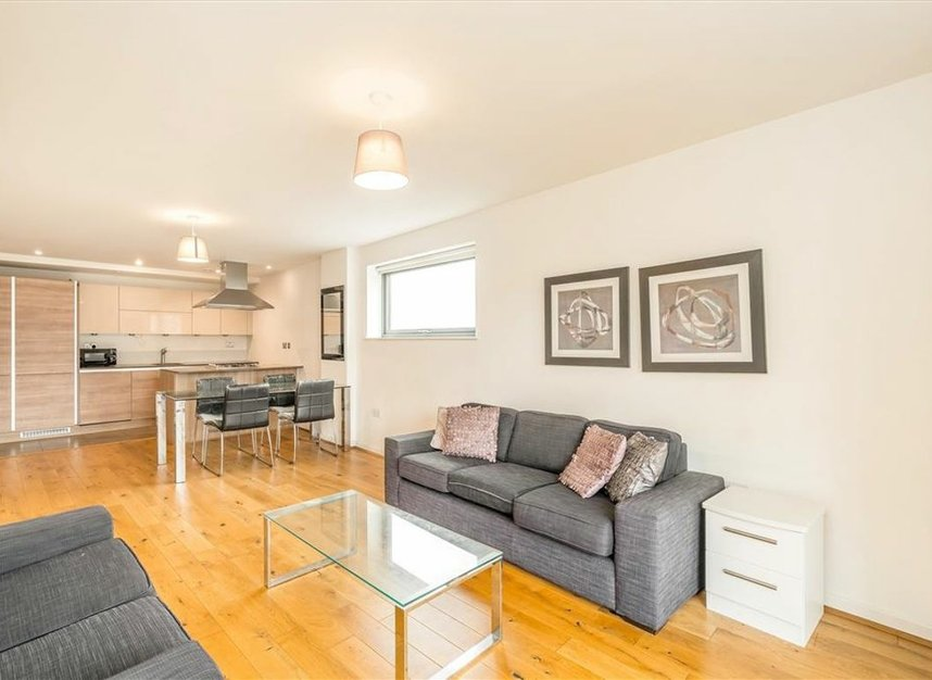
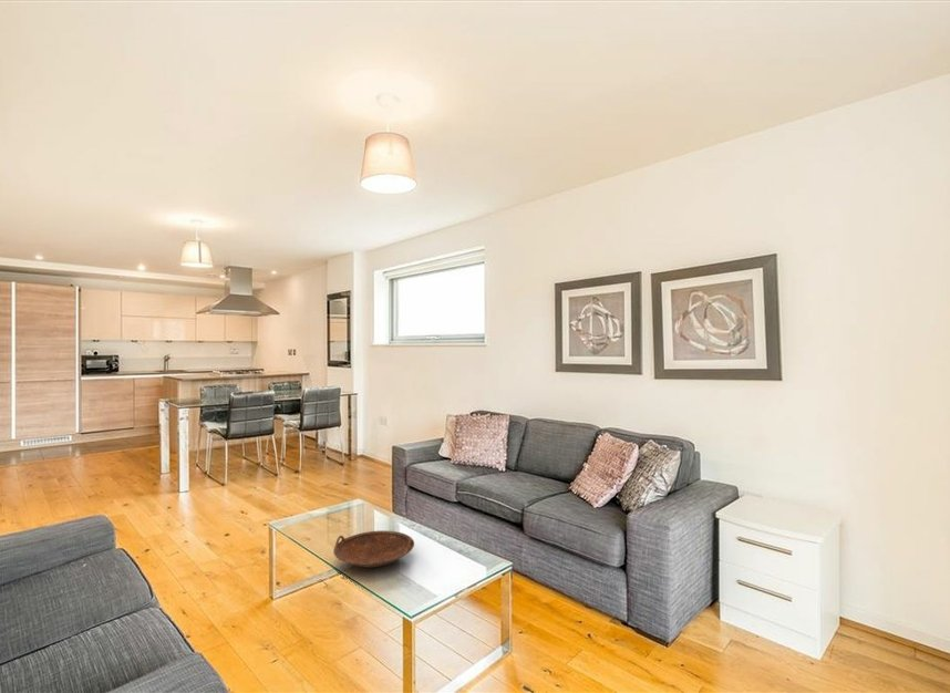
+ bowl (374, 549)
